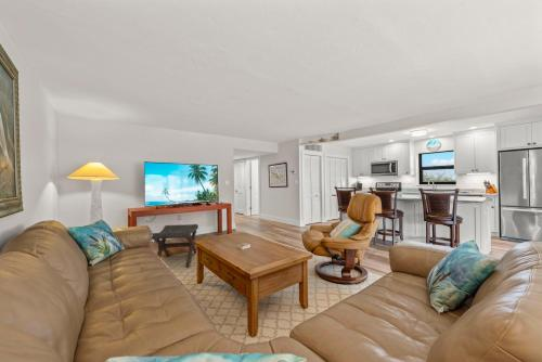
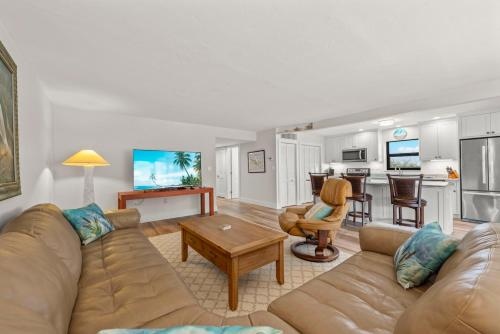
- footstool (177, 244)
